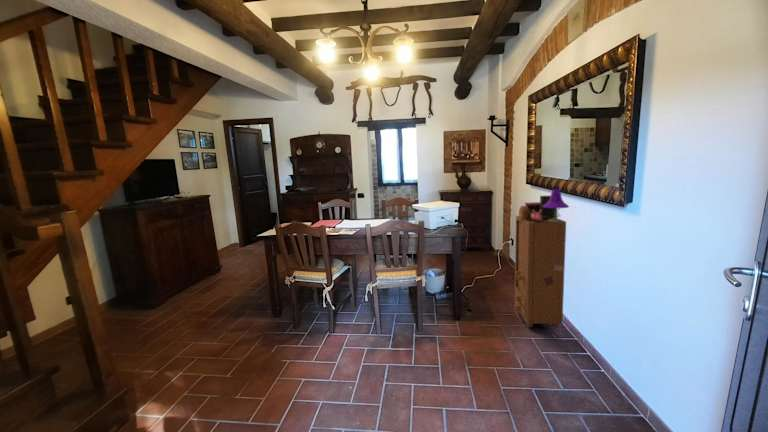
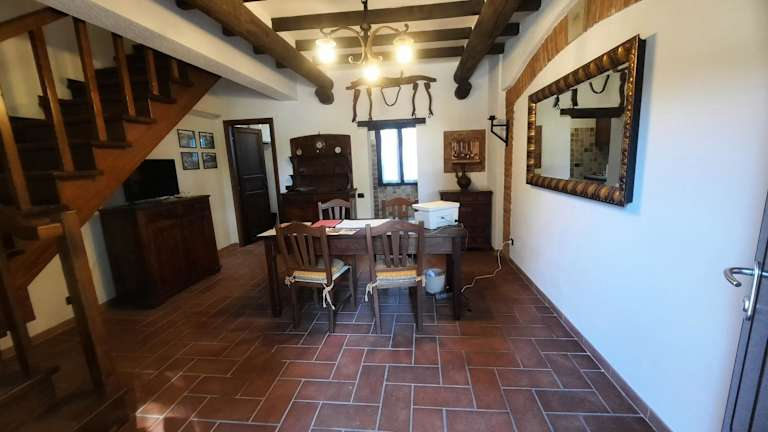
- cabinet (538, 256)
